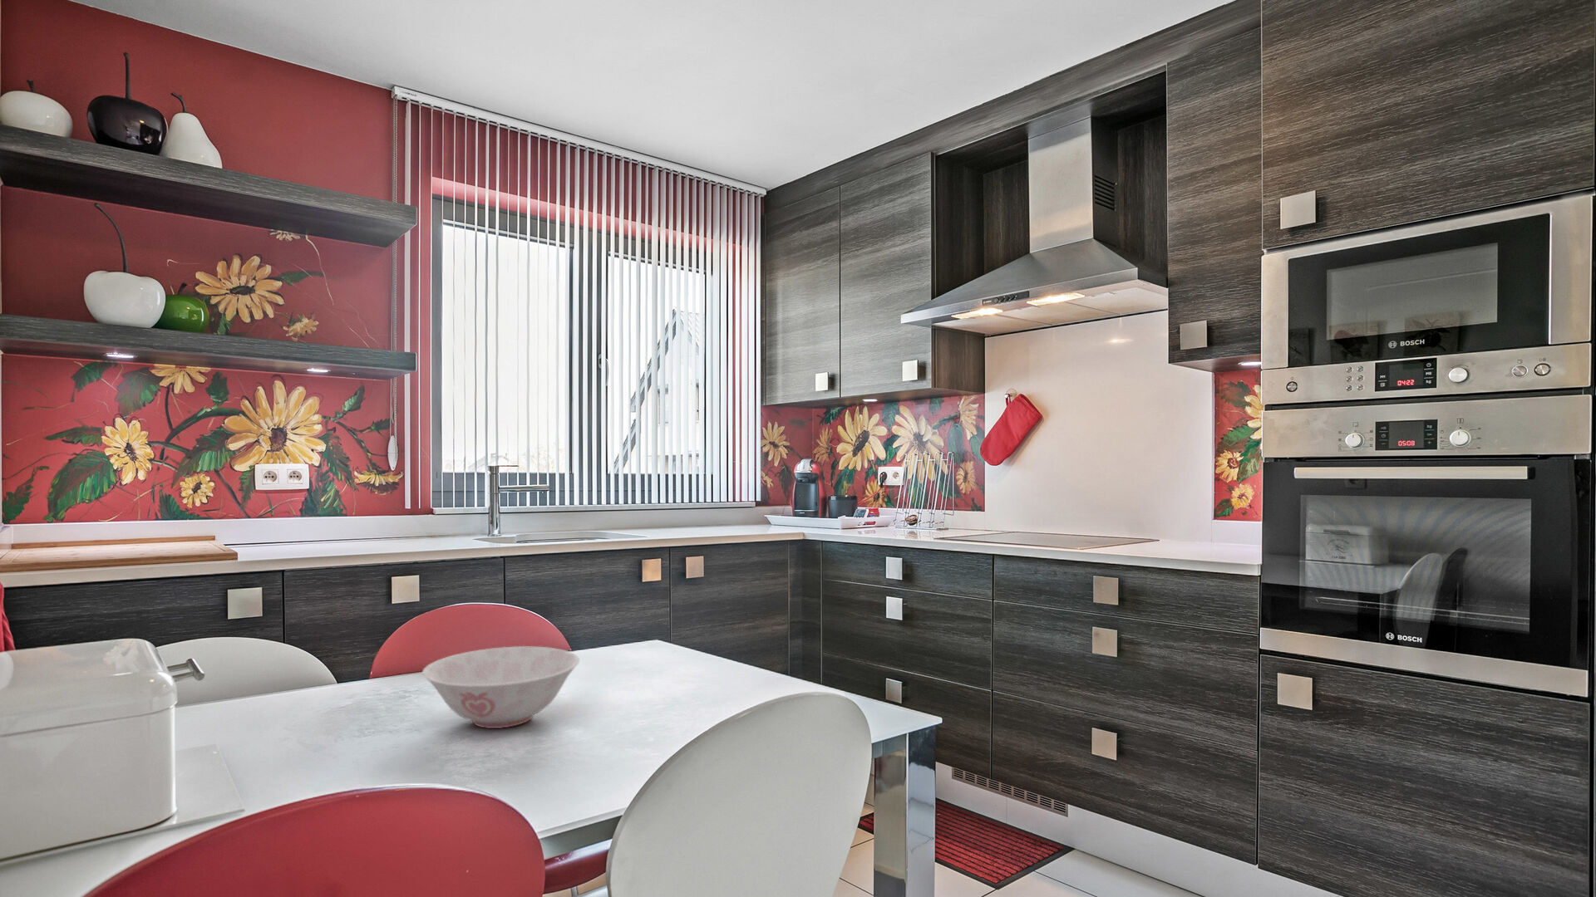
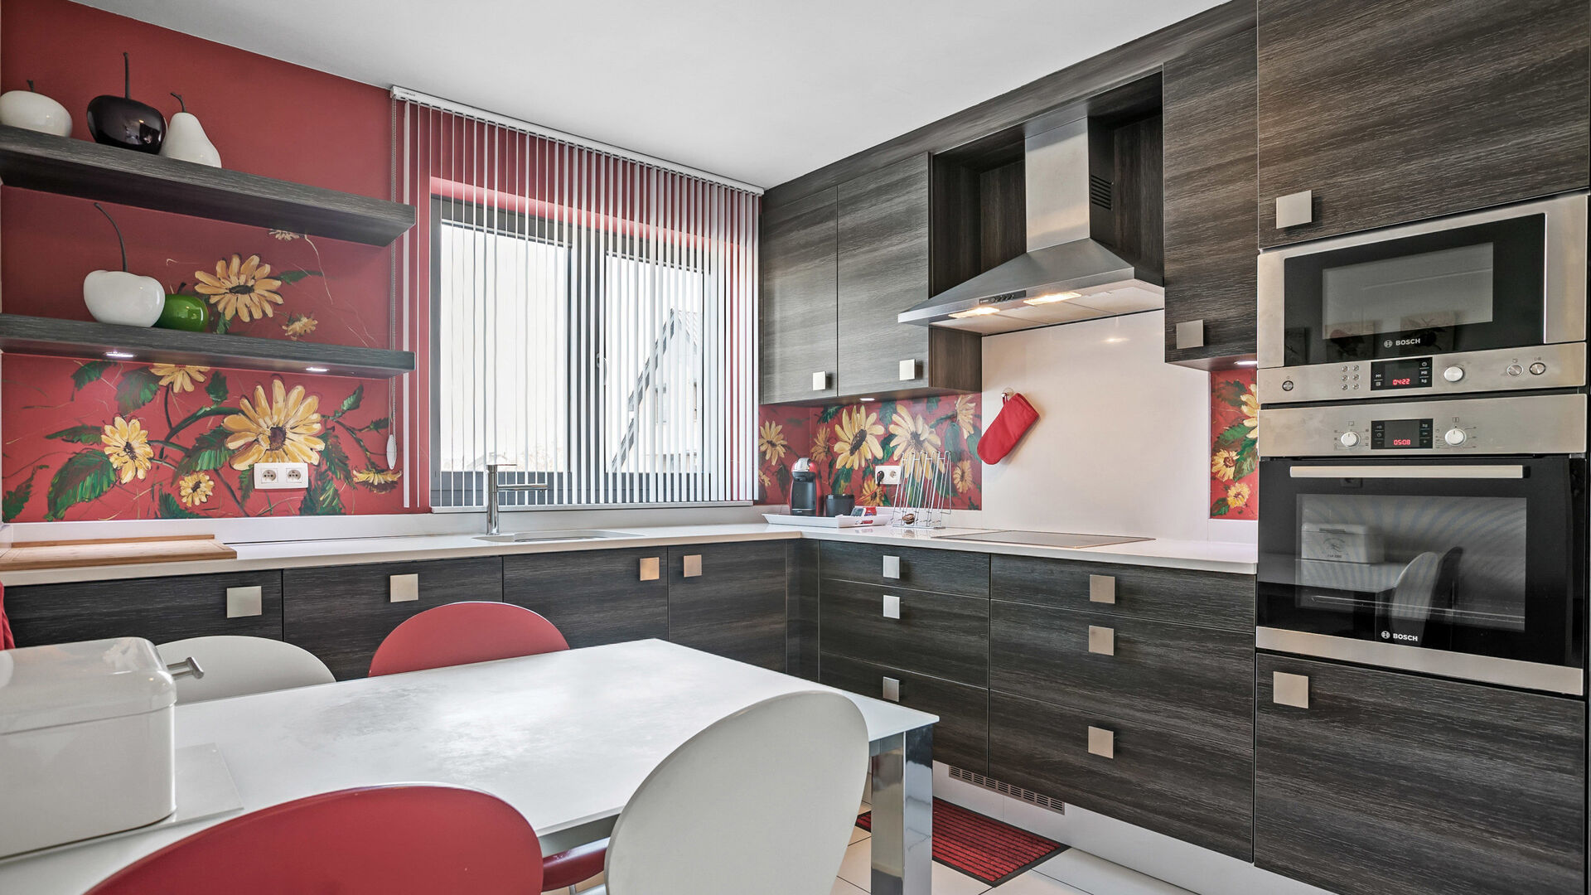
- bowl (503, 691)
